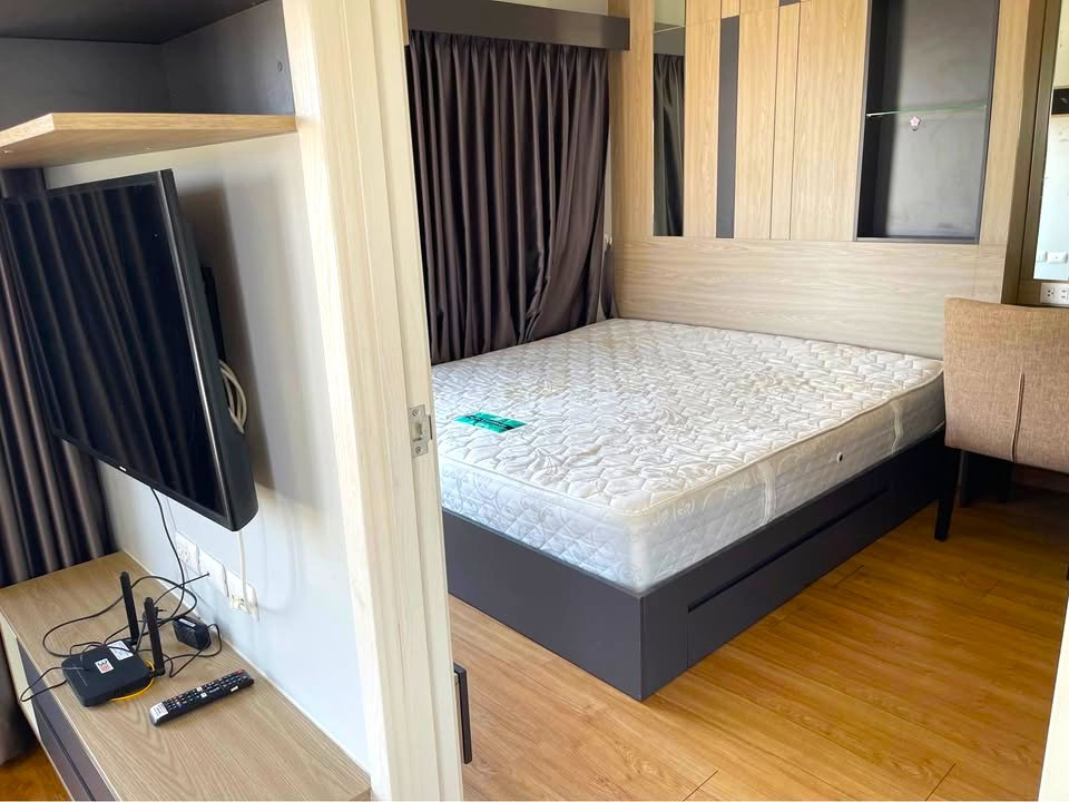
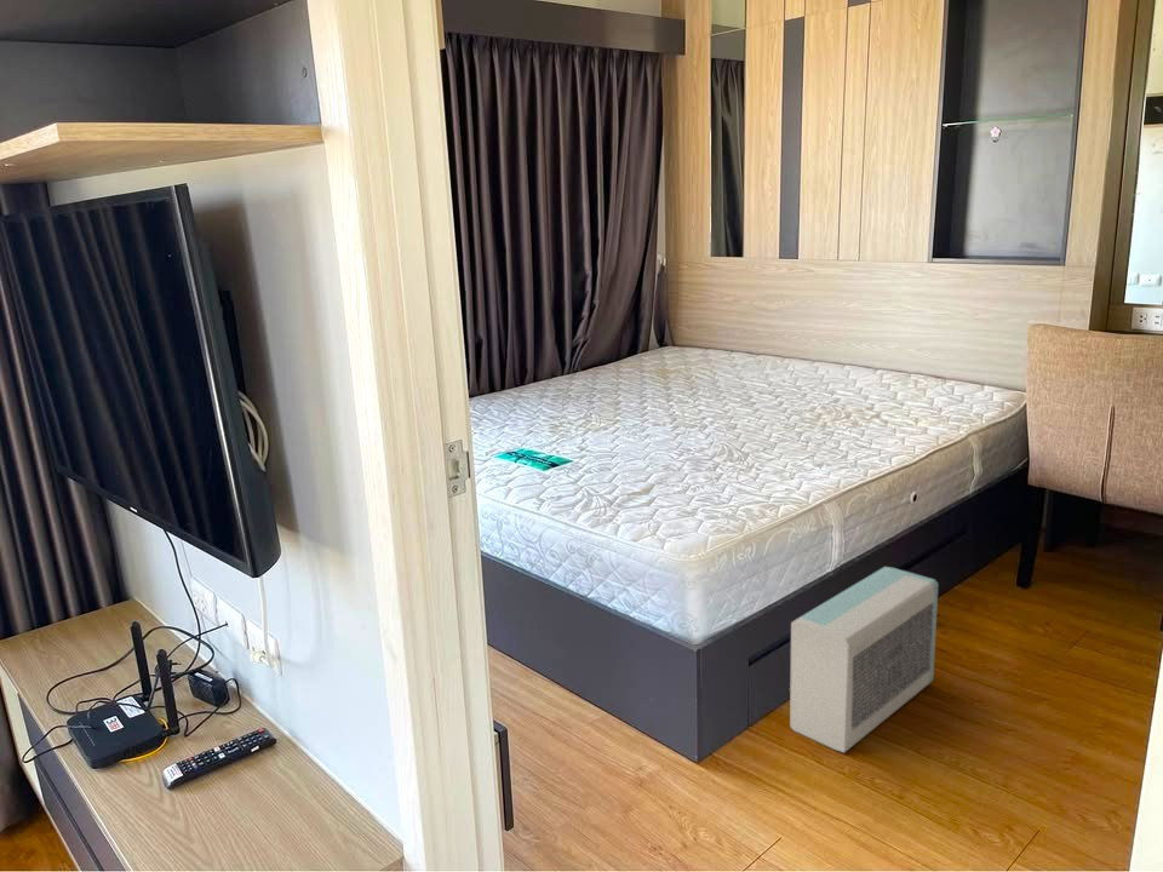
+ air purifier (865, 653)
